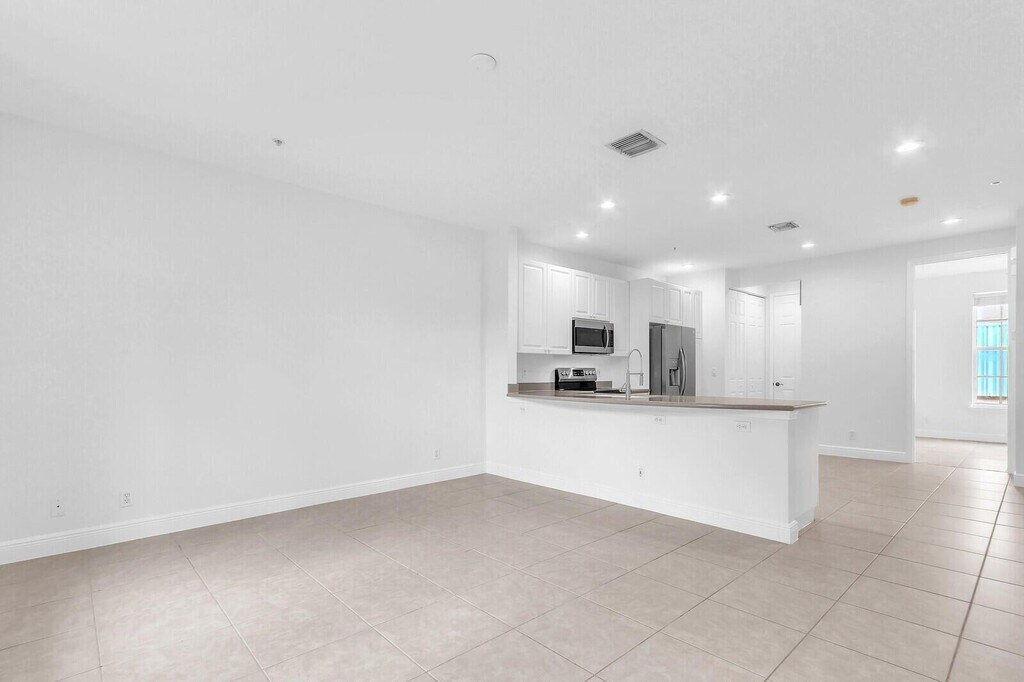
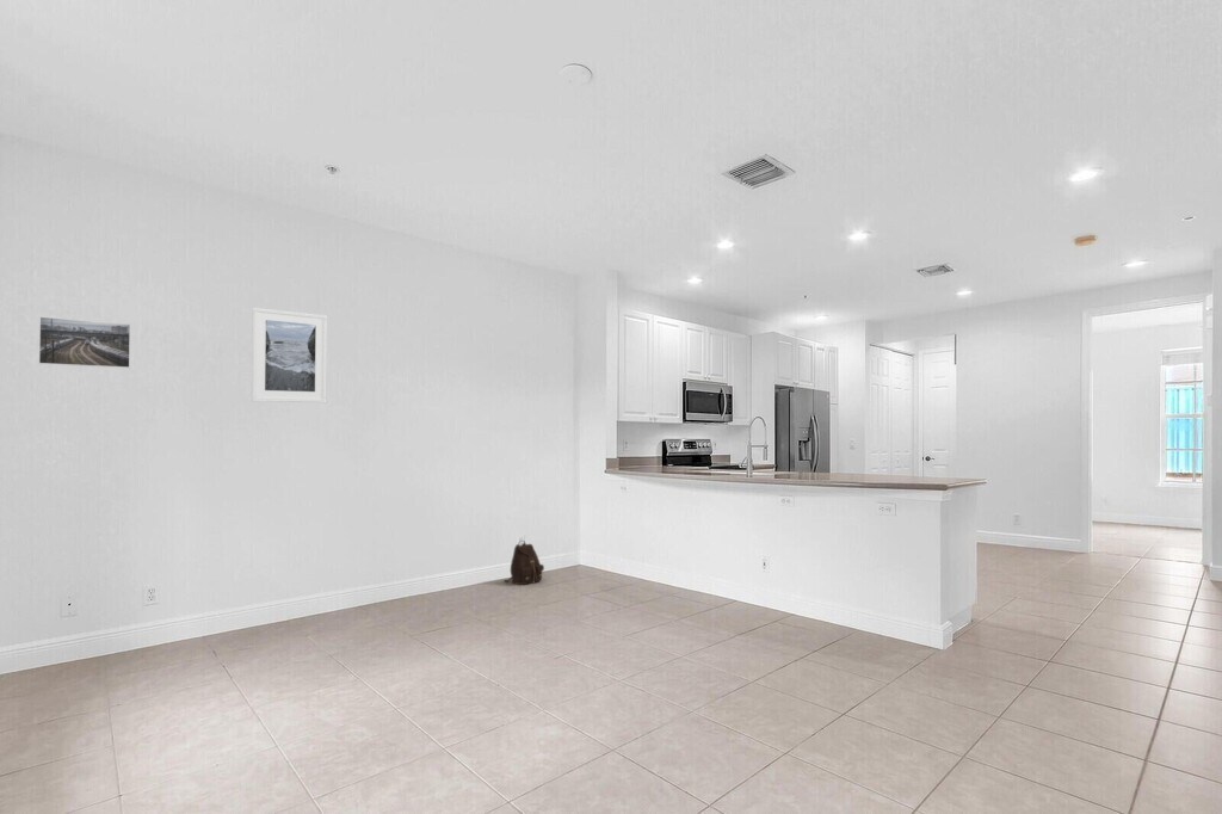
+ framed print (86, 343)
+ backpack (525, 561)
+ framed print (290, 356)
